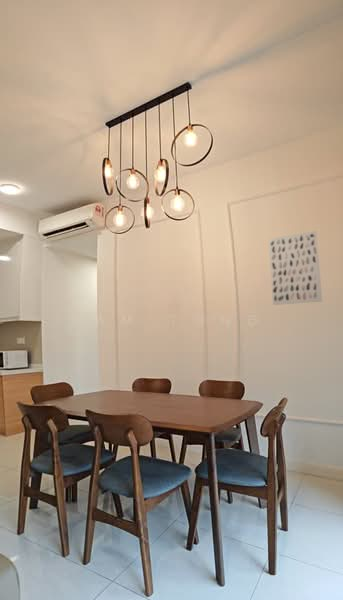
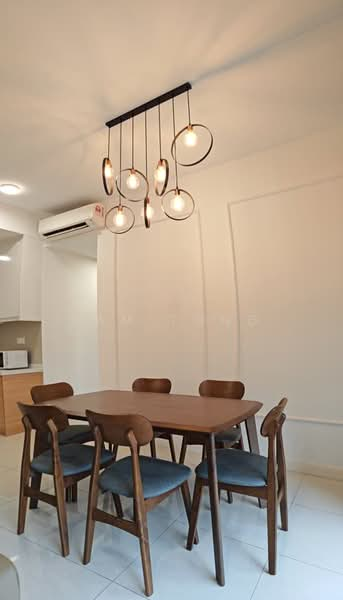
- wall art (294, 269)
